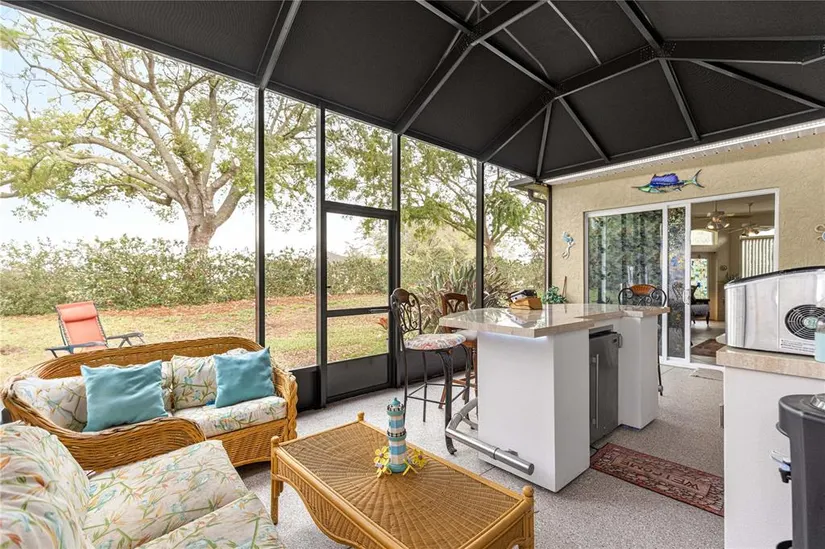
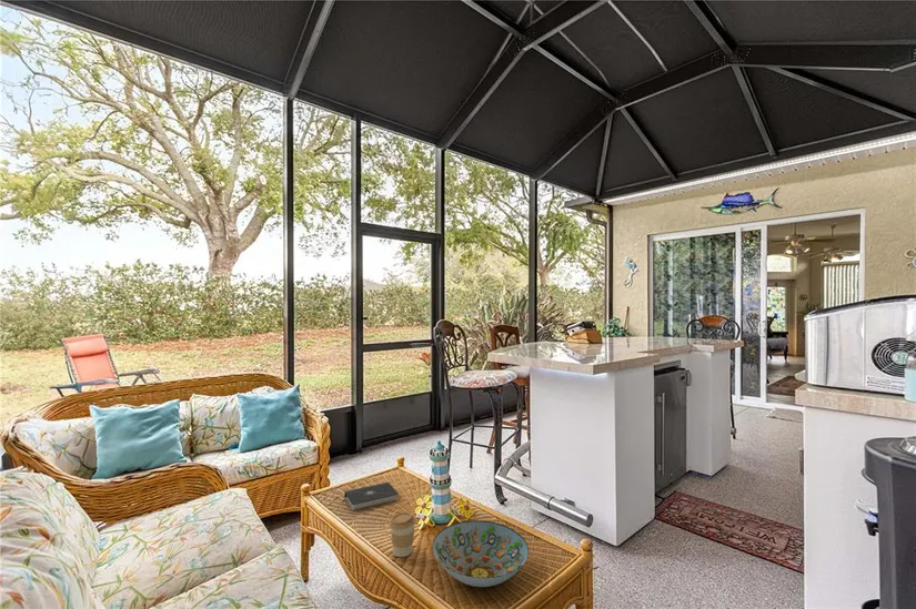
+ coffee cup (402, 534)
+ book (371, 495)
+ decorative bowl (480, 559)
